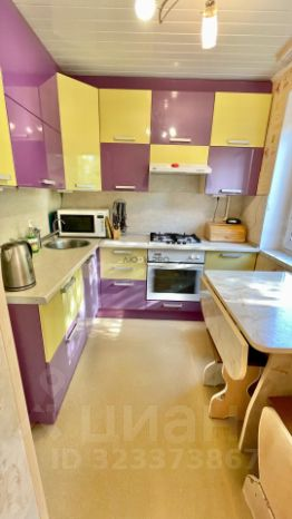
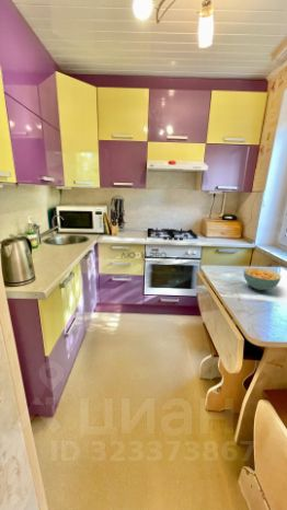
+ cereal bowl (260, 280)
